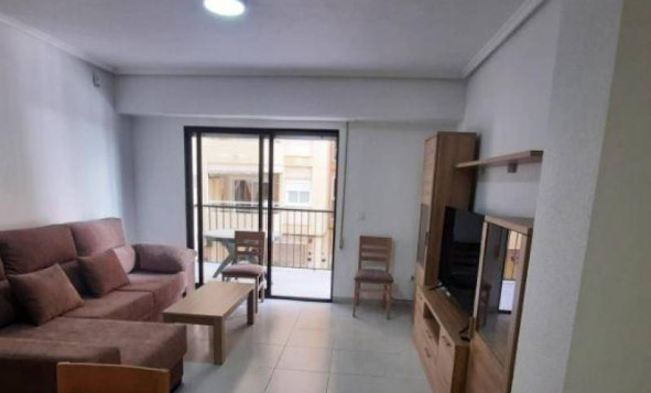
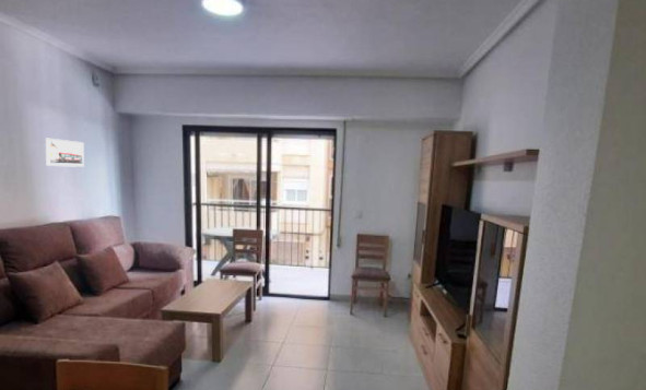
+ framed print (66, 153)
